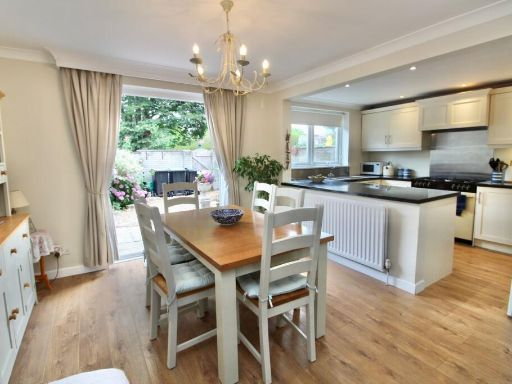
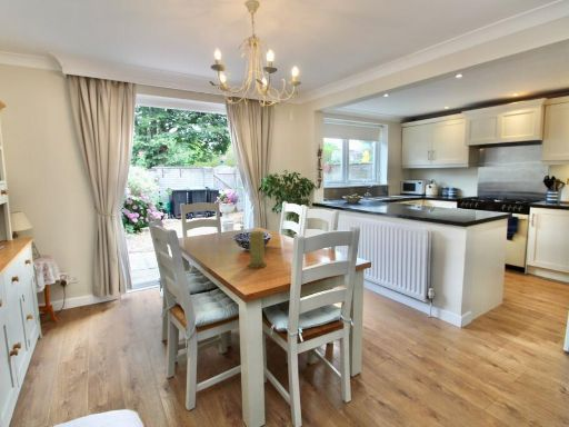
+ candle (256, 248)
